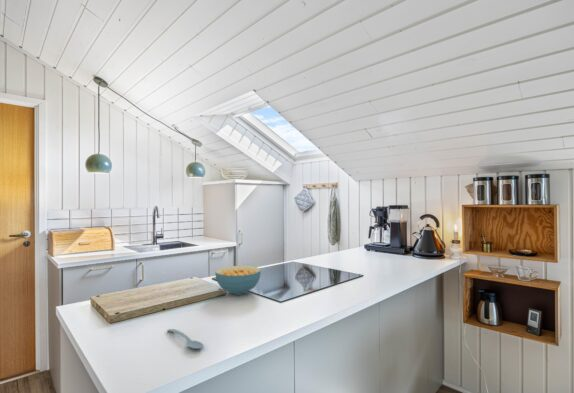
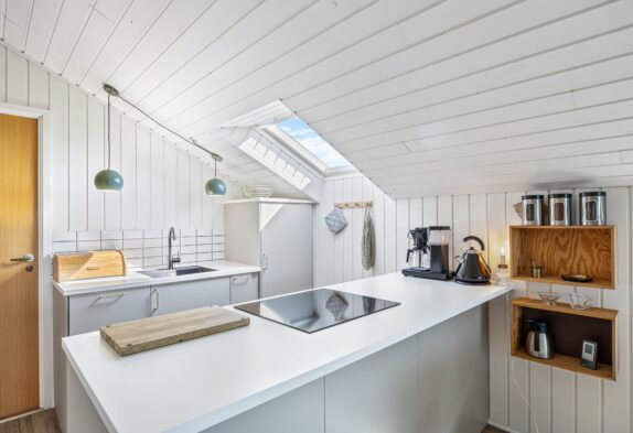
- spoon (183, 336)
- cereal bowl (238, 281)
